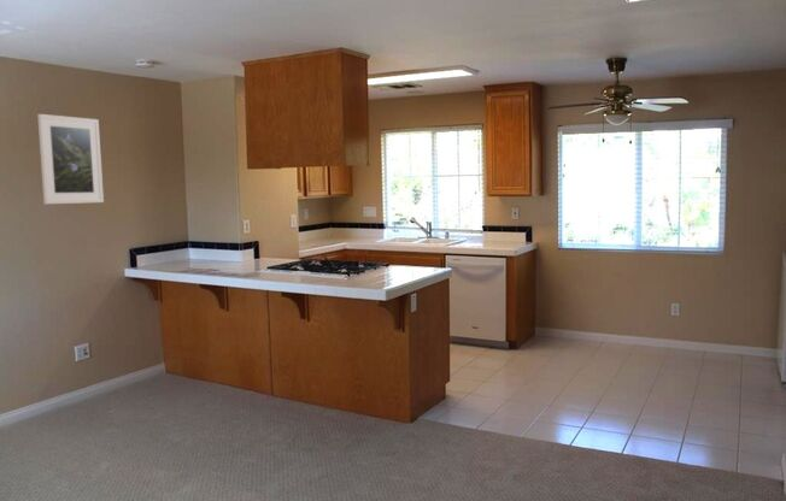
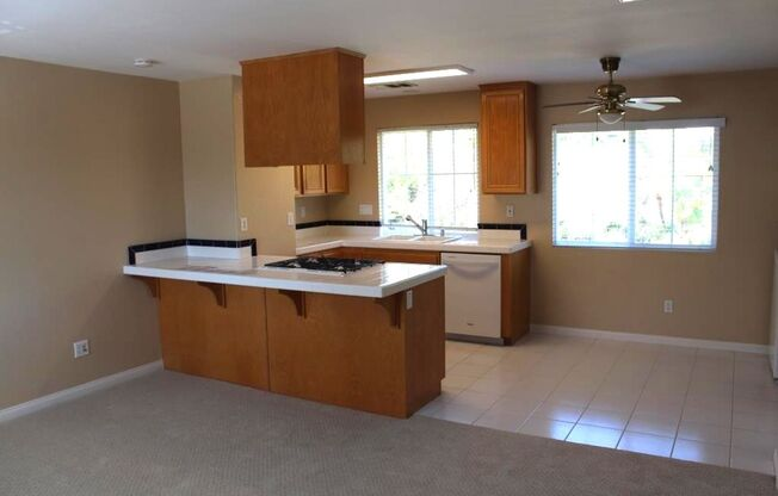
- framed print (71, 160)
